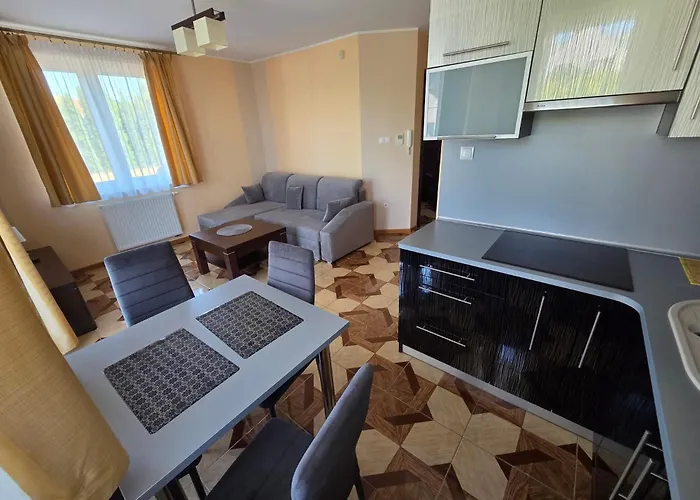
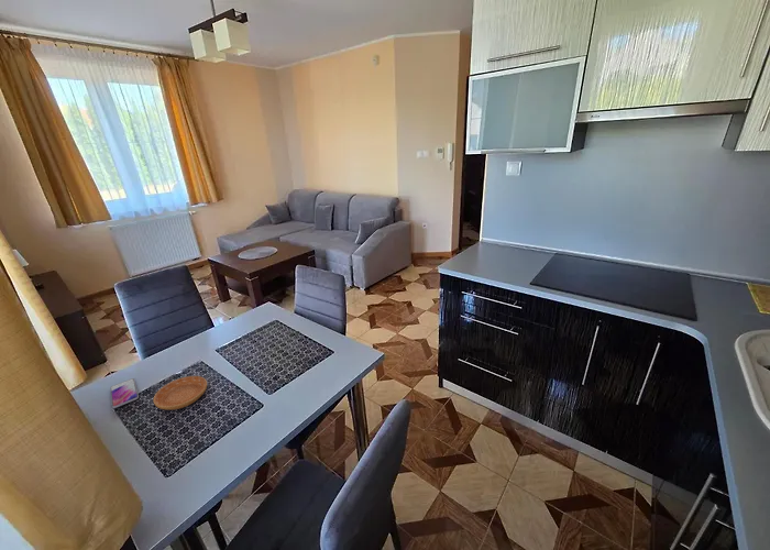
+ smartphone (123, 392)
+ saucer (182, 393)
